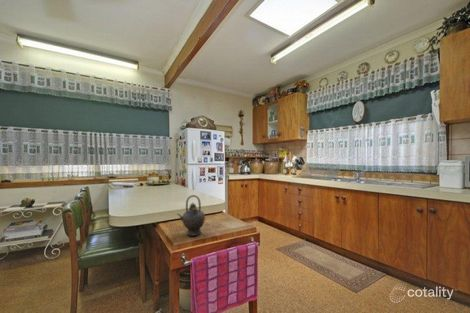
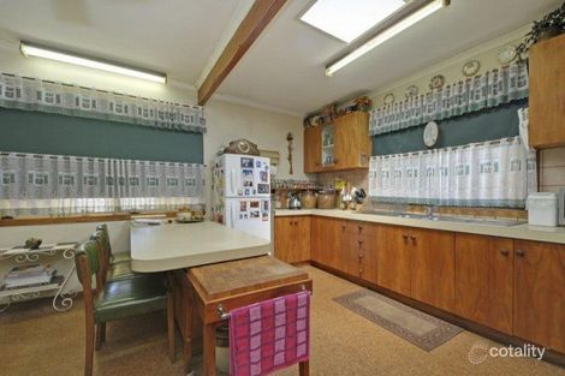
- teapot (191, 214)
